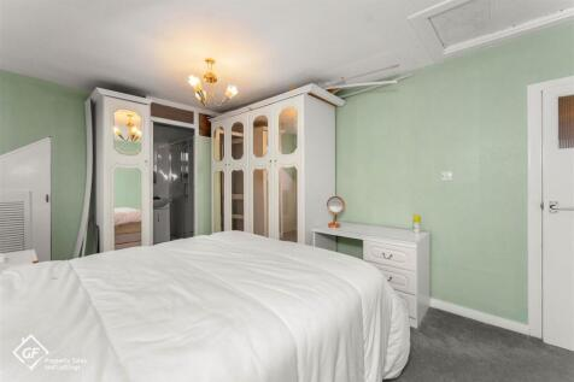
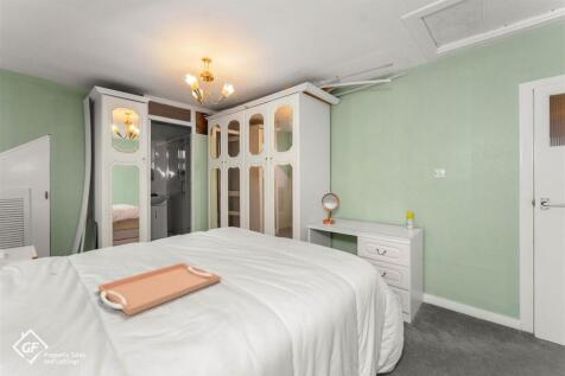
+ serving tray (161, 282)
